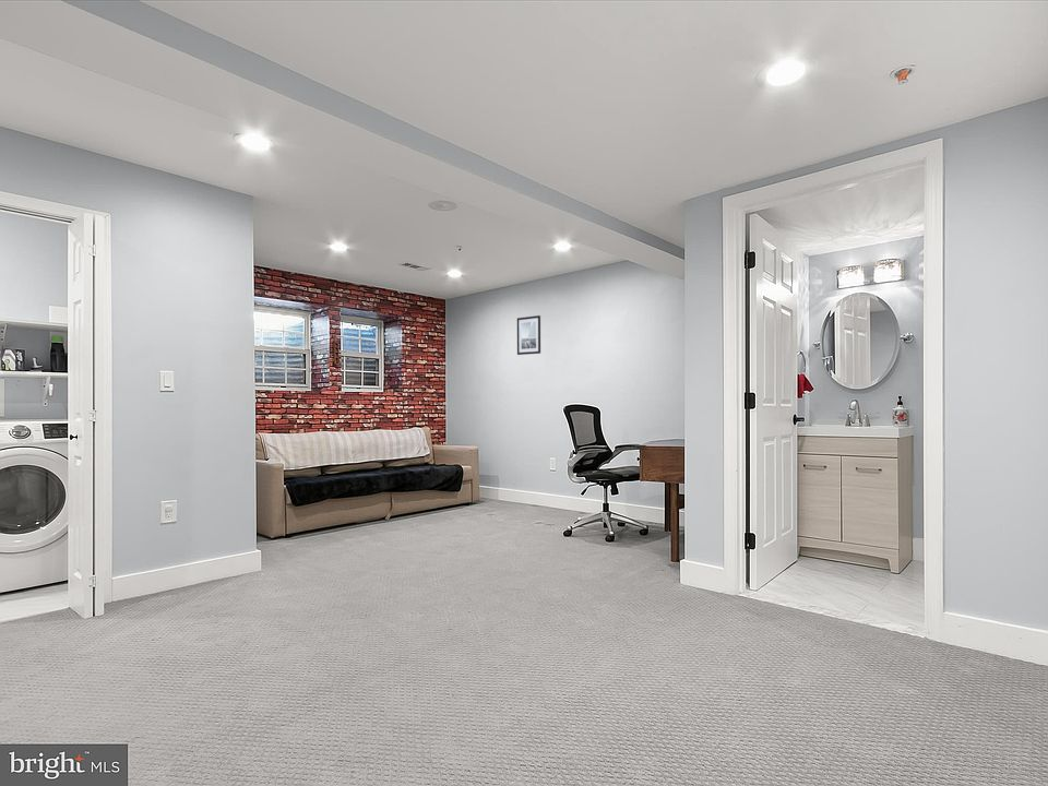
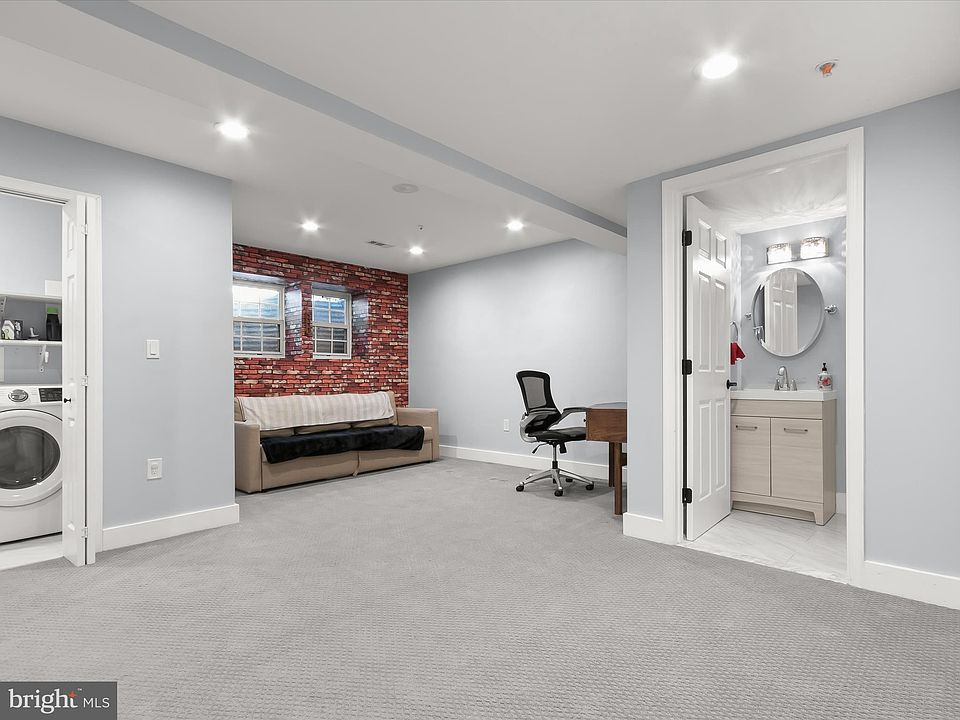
- wall art (528, 335)
